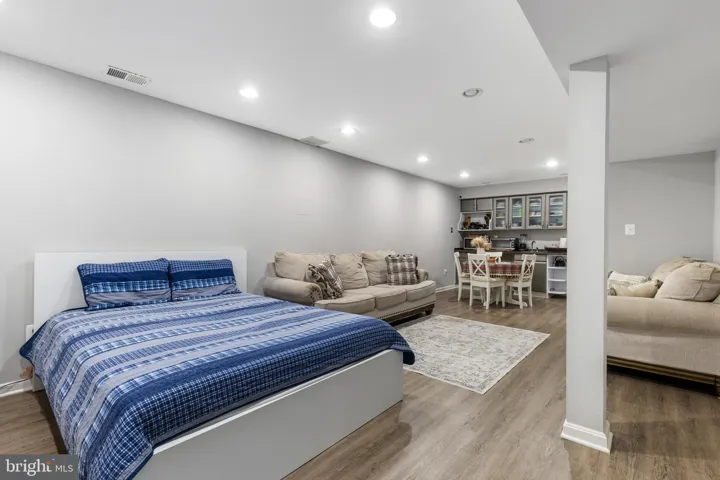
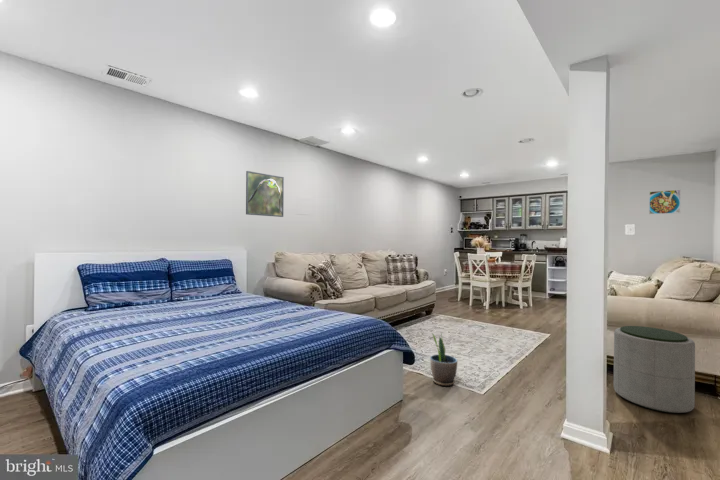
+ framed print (265, 195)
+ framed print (664, 202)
+ potted plant (443, 357)
+ ottoman (651, 366)
